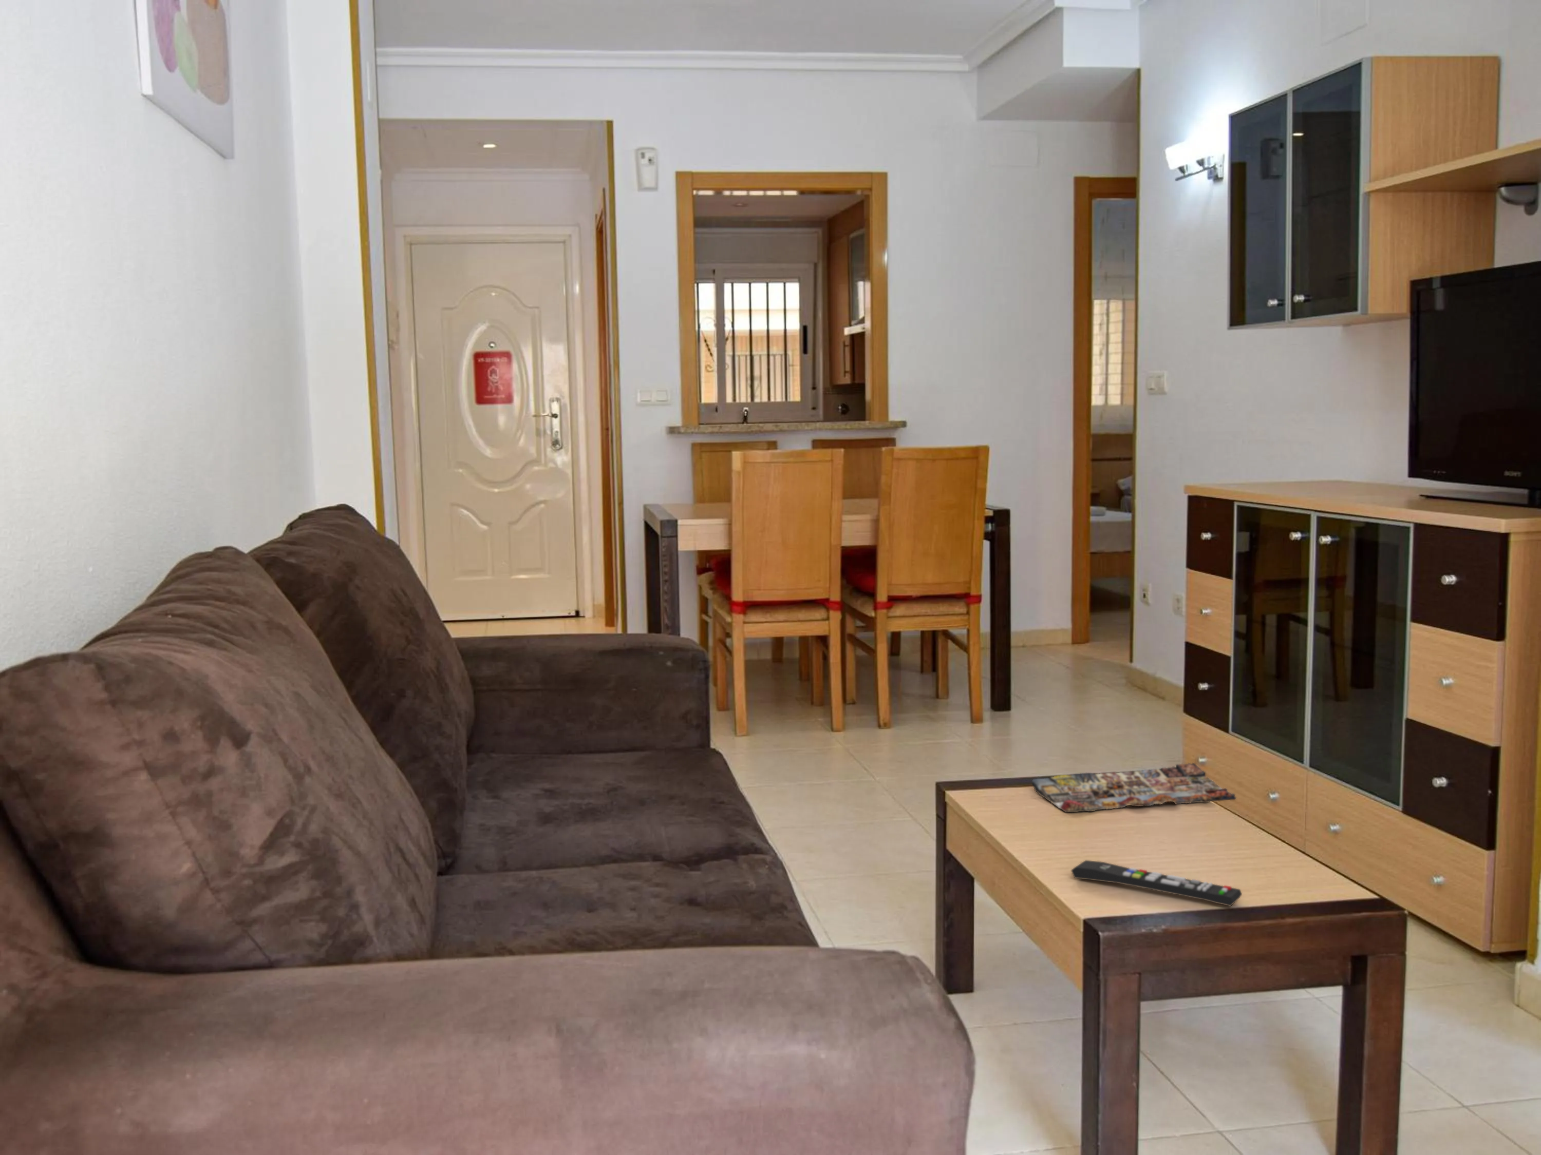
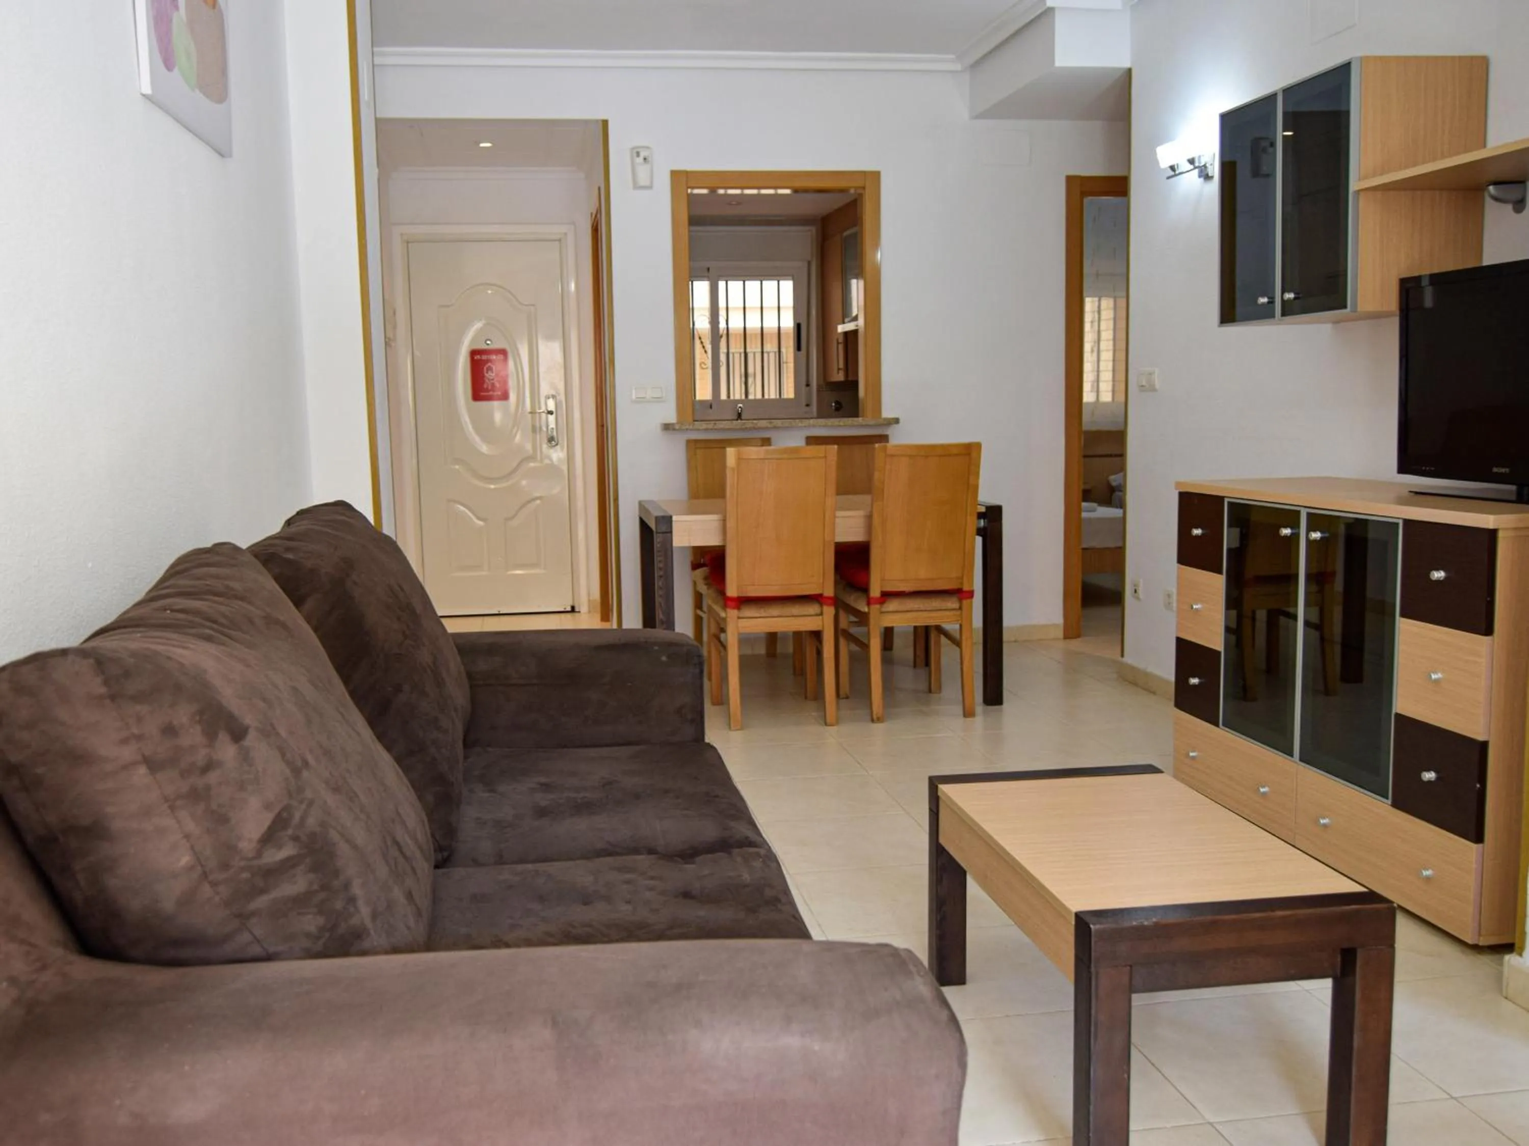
- remote control (1154, 882)
- magazine (1133, 787)
